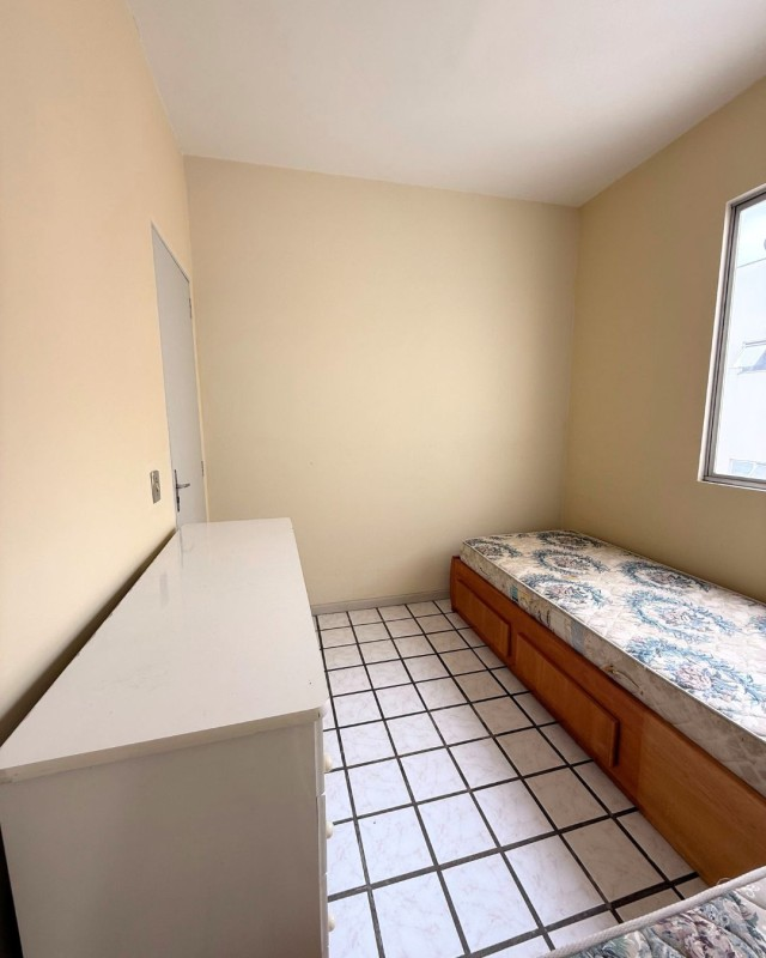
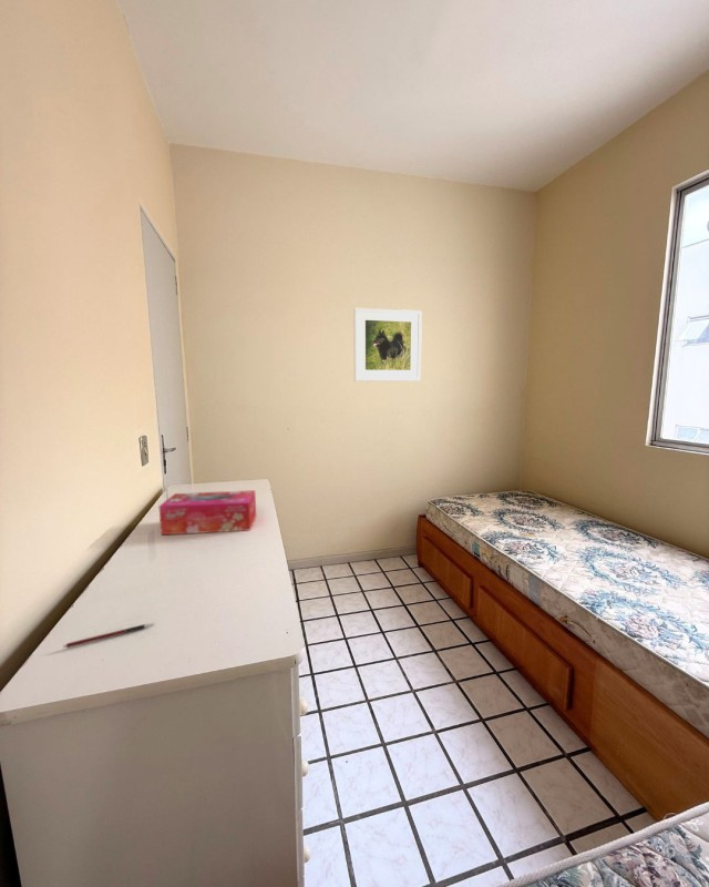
+ pen (111, 634)
+ tissue box (210, 511)
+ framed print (388, 345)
